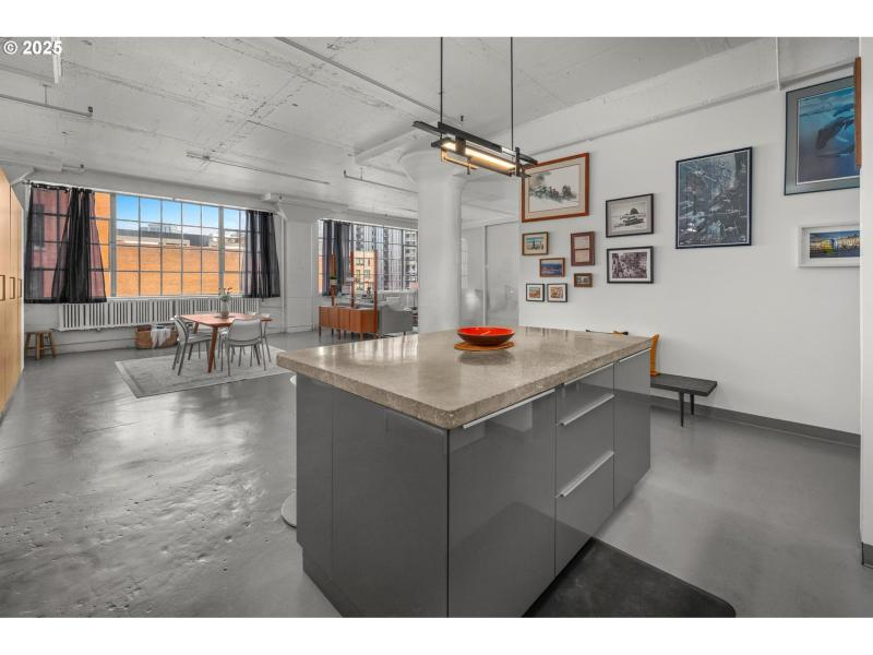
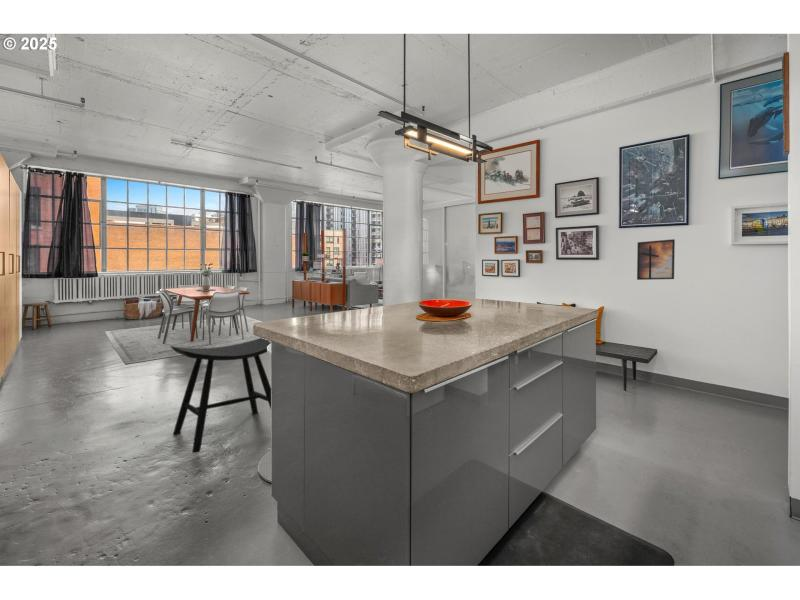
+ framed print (655, 260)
+ stool (232, 399)
